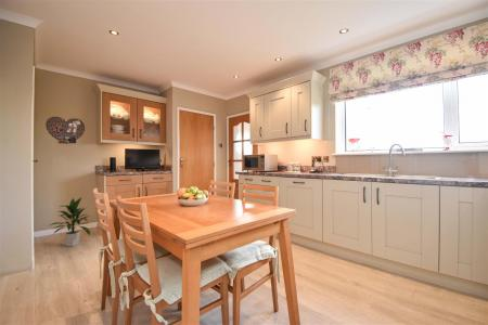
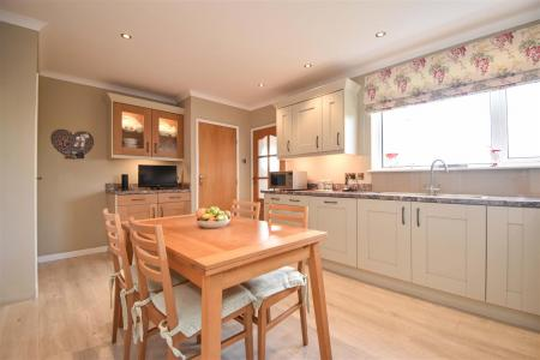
- indoor plant (73, 221)
